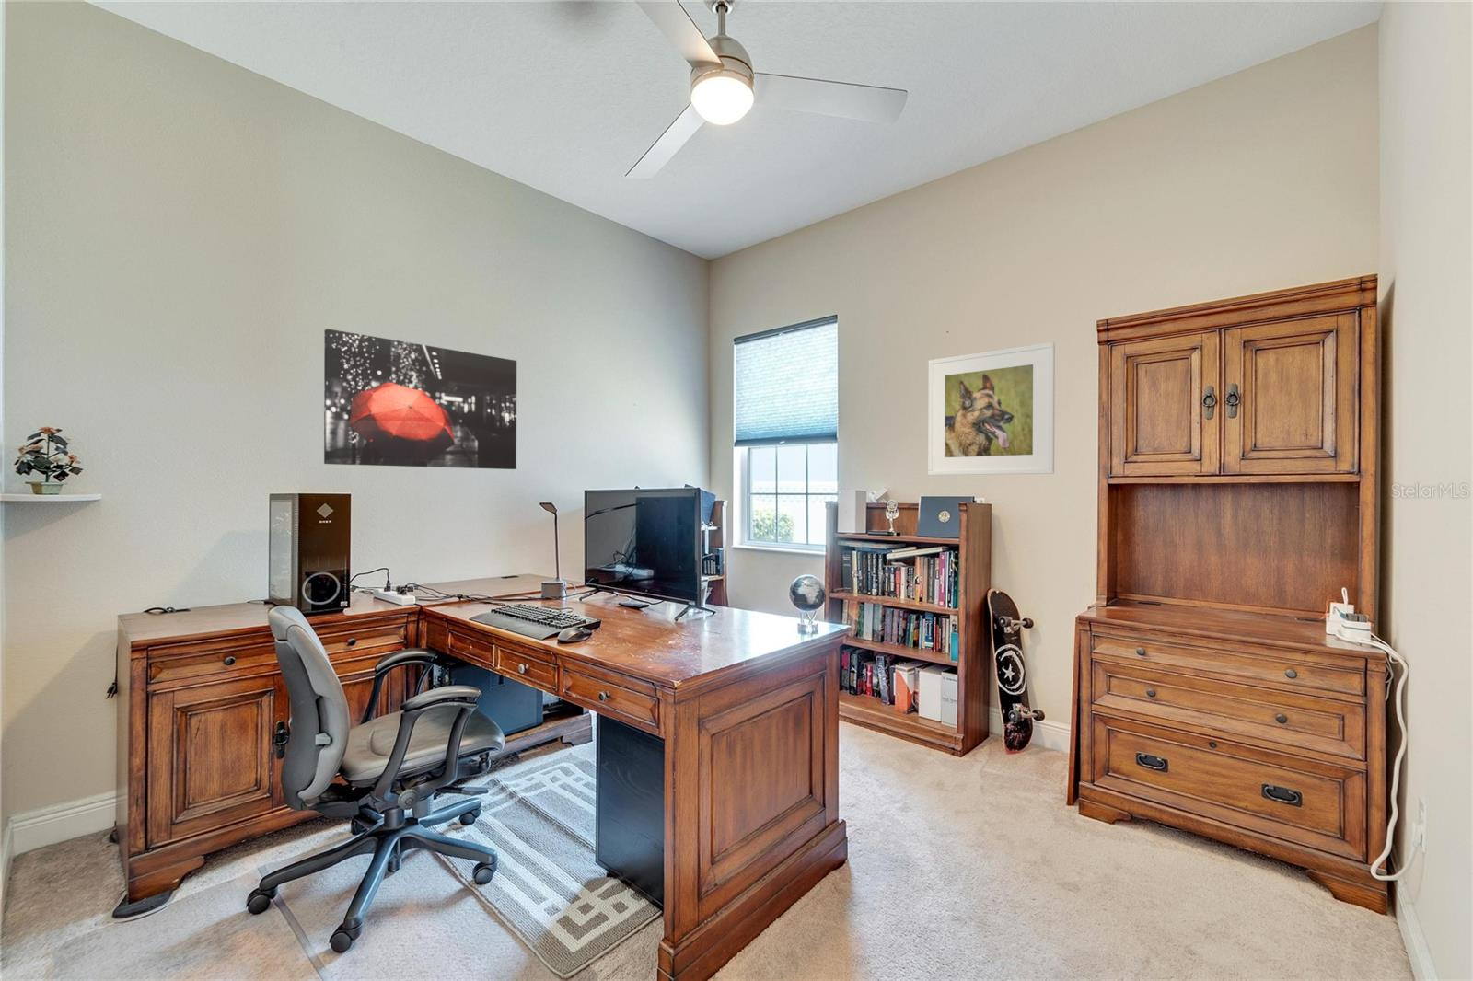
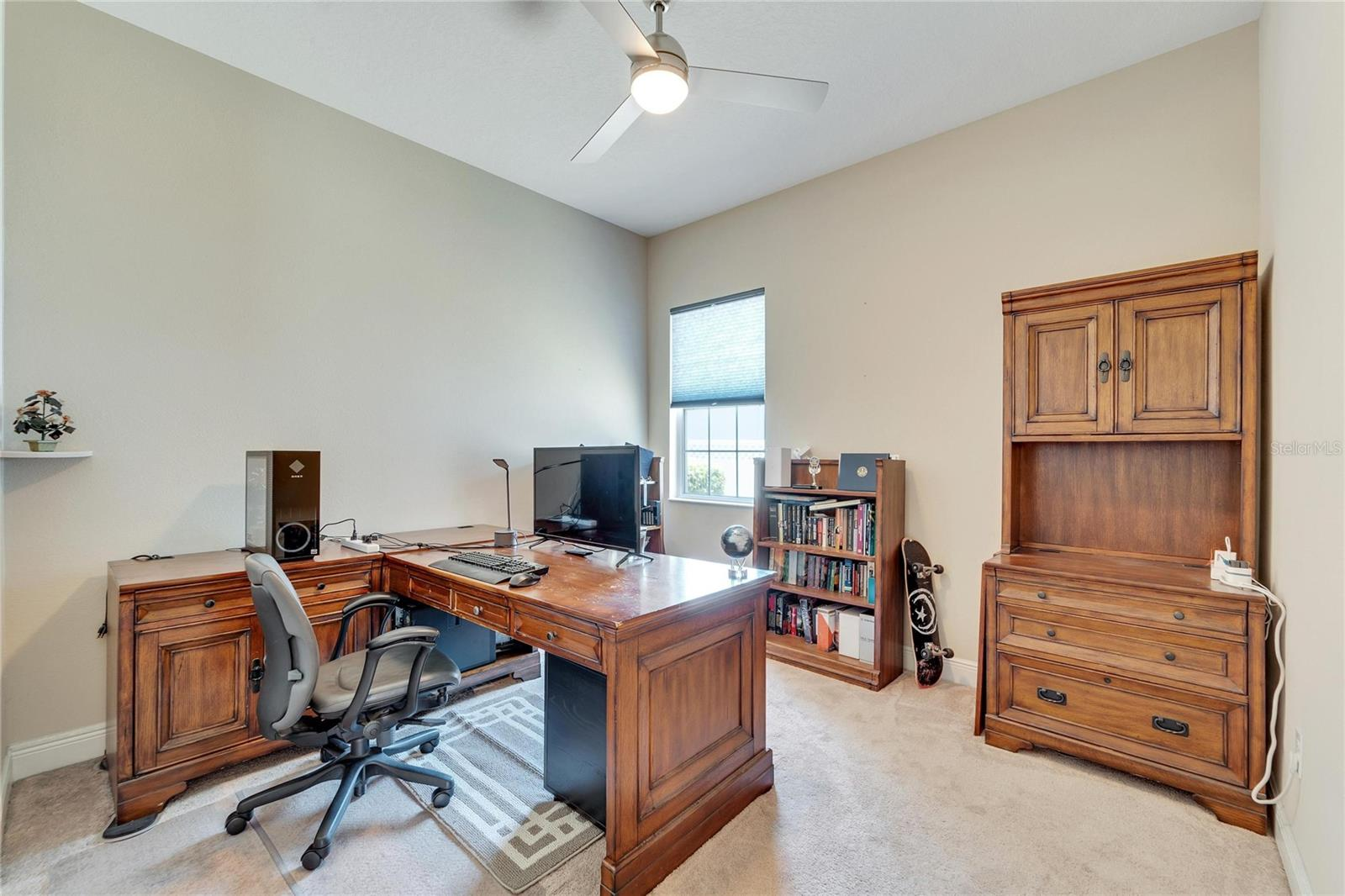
- wall art (430, 407)
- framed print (987, 413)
